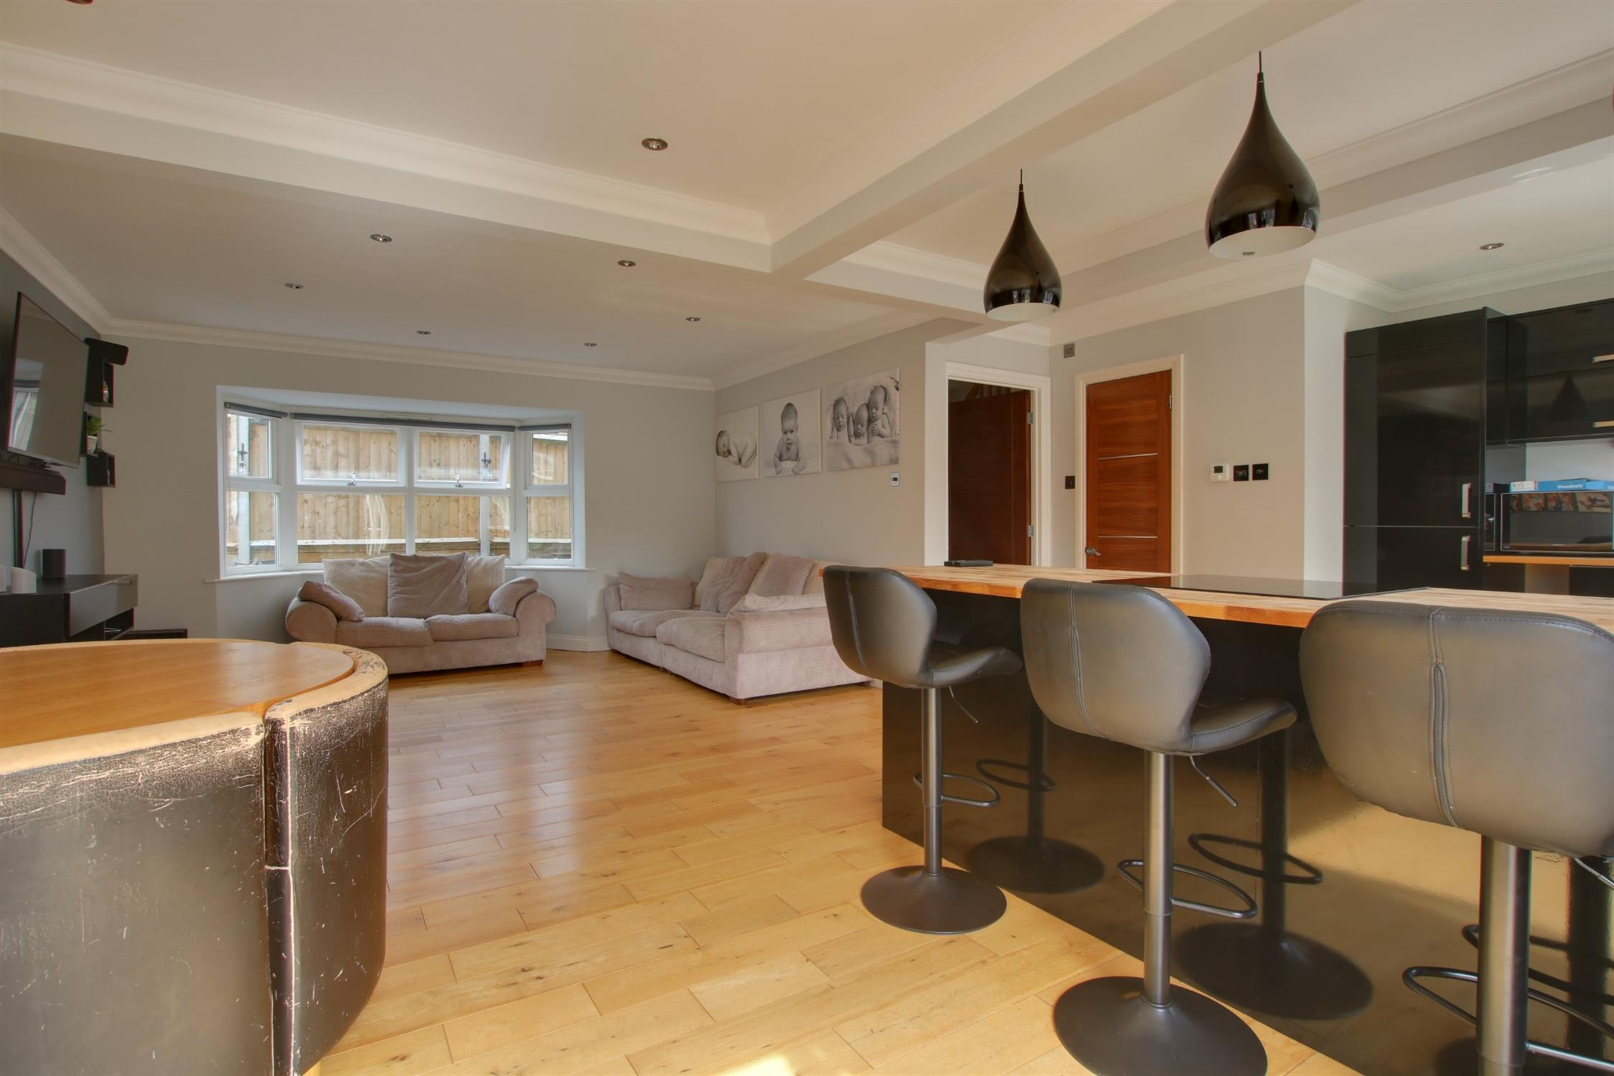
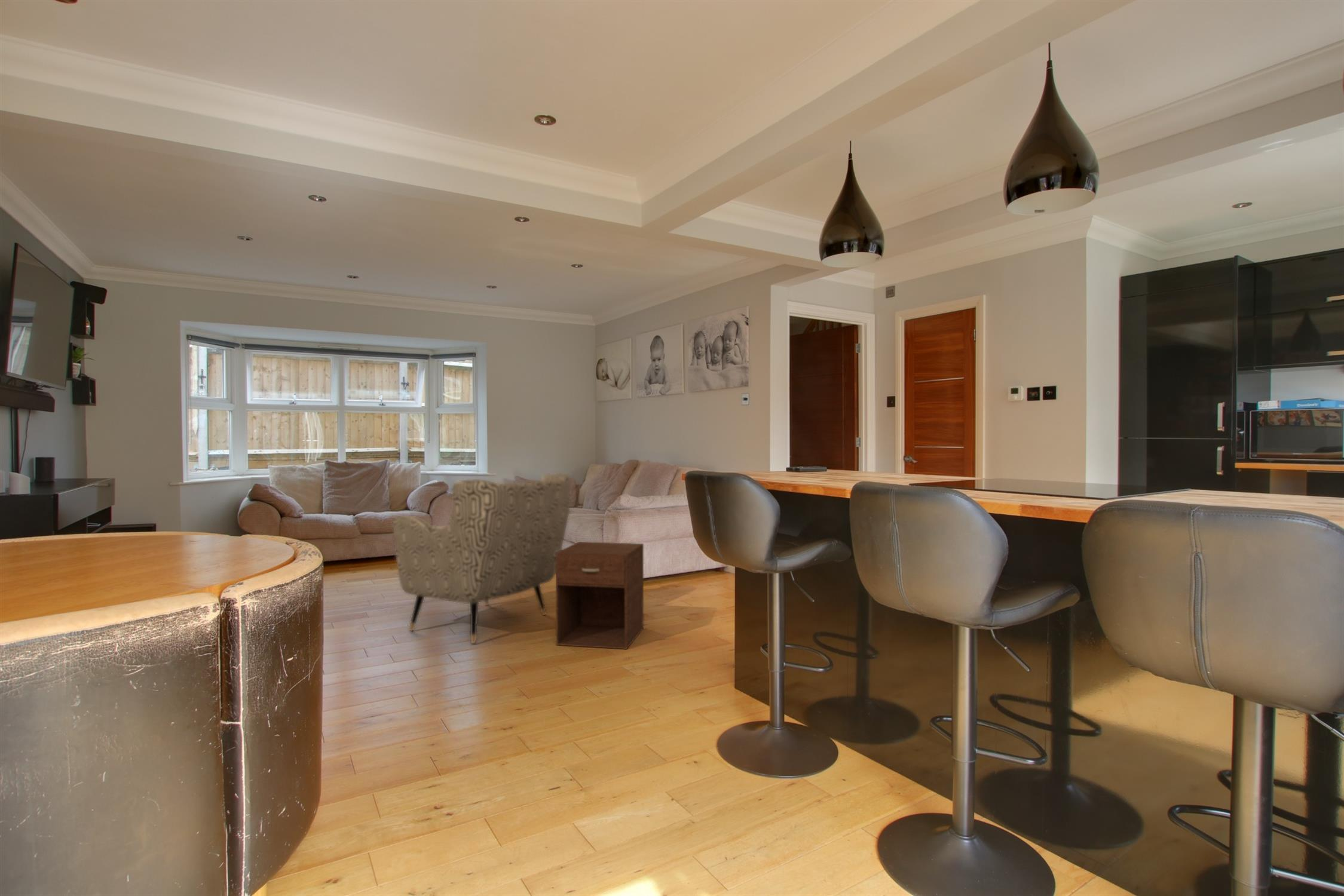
+ nightstand (601, 593)
+ armchair (488, 550)
